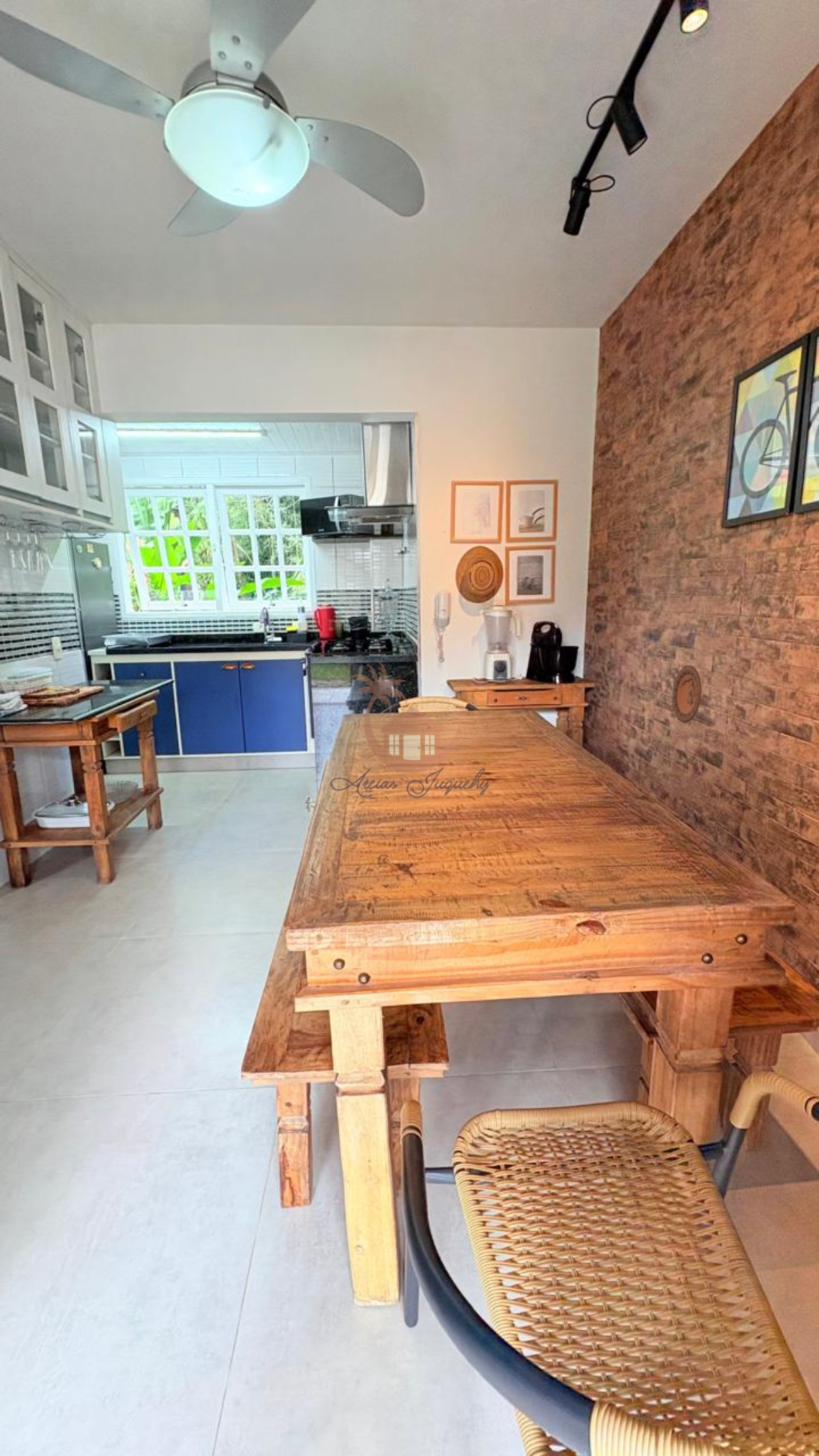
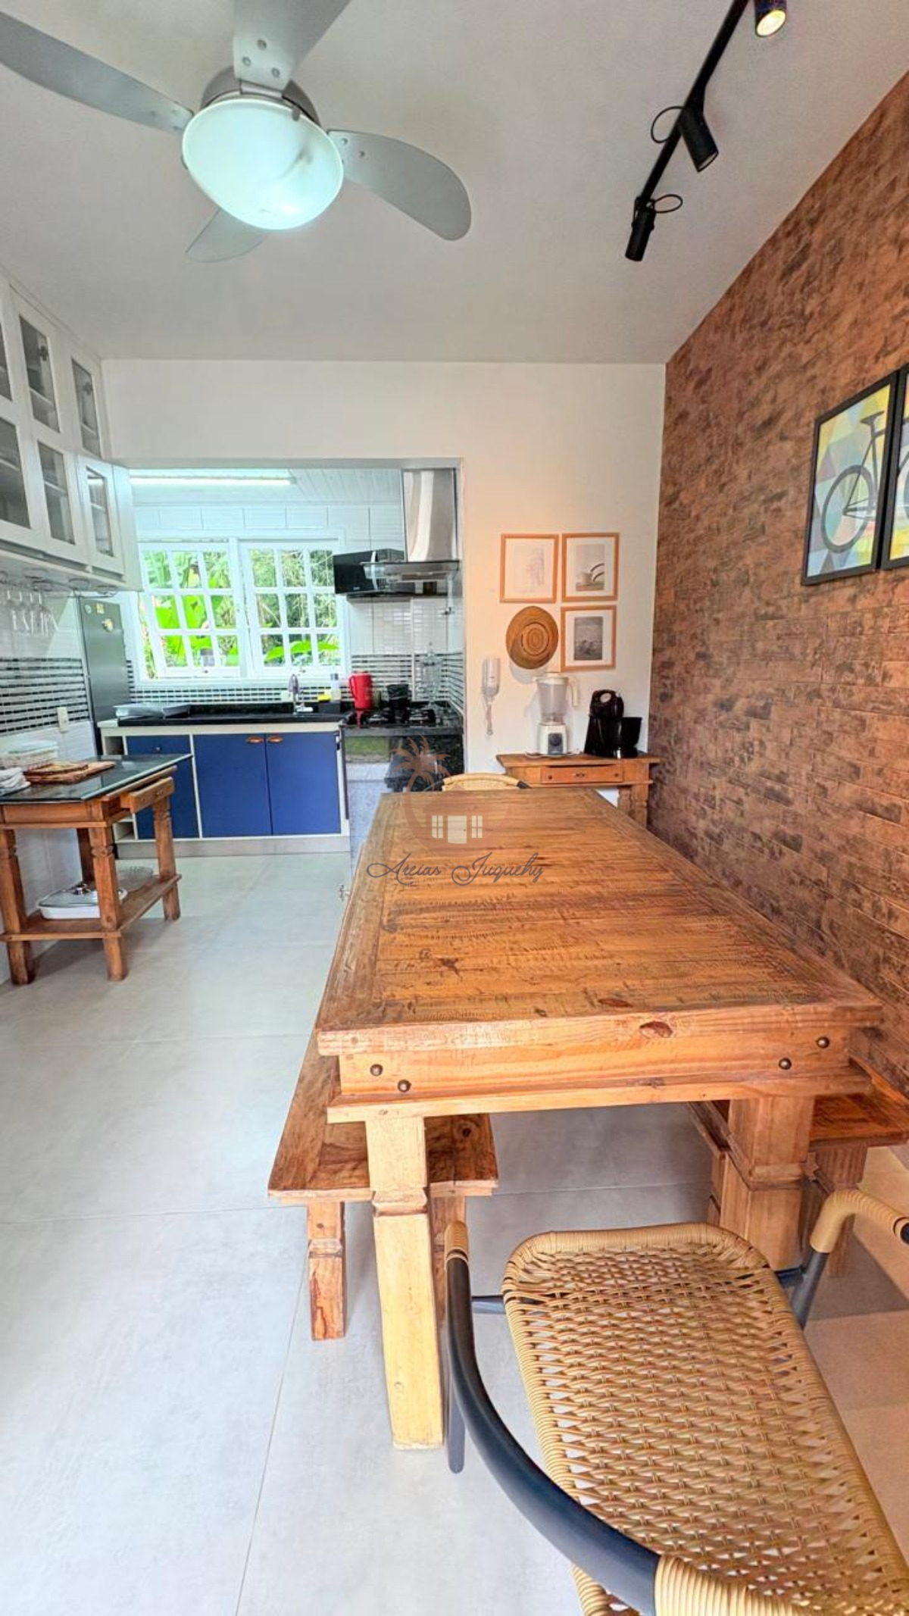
- decorative plate (687, 694)
